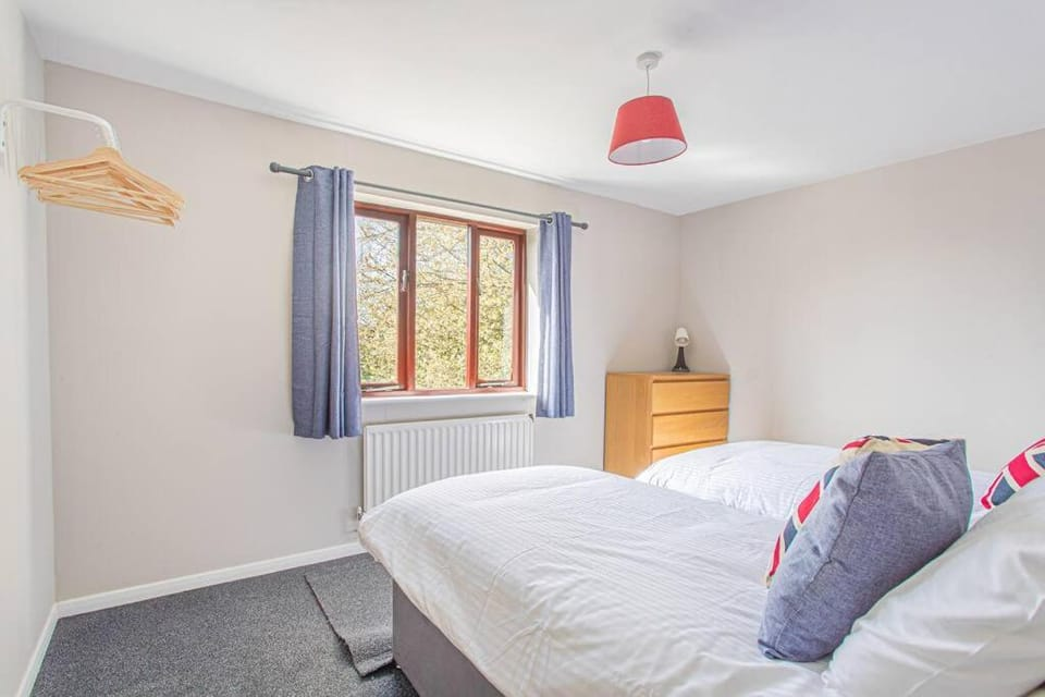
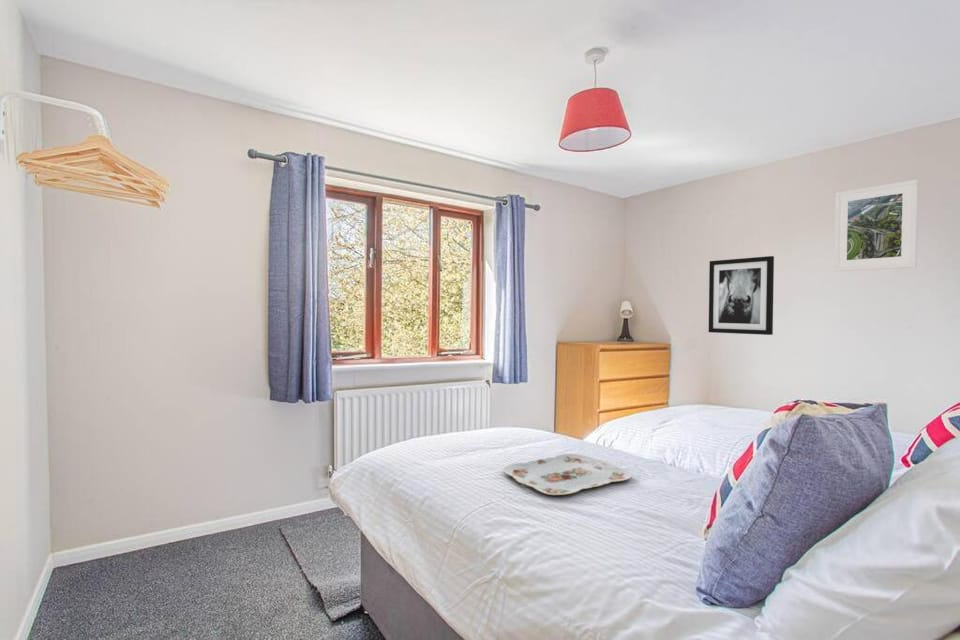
+ serving tray (566, 473)
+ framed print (873, 228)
+ wall art (739, 296)
